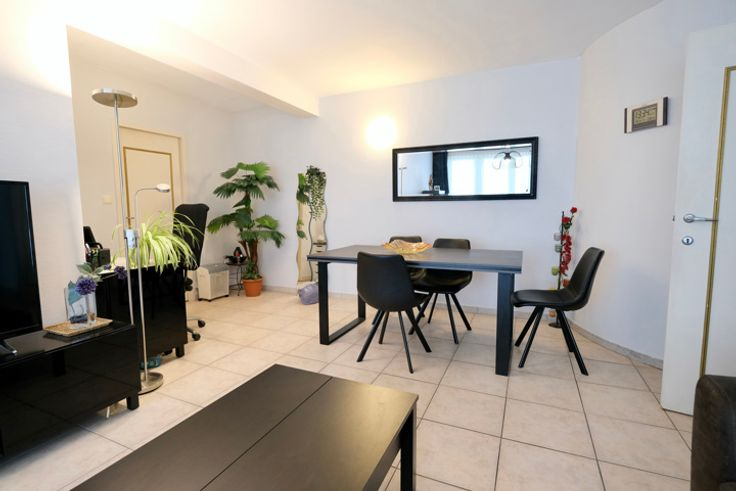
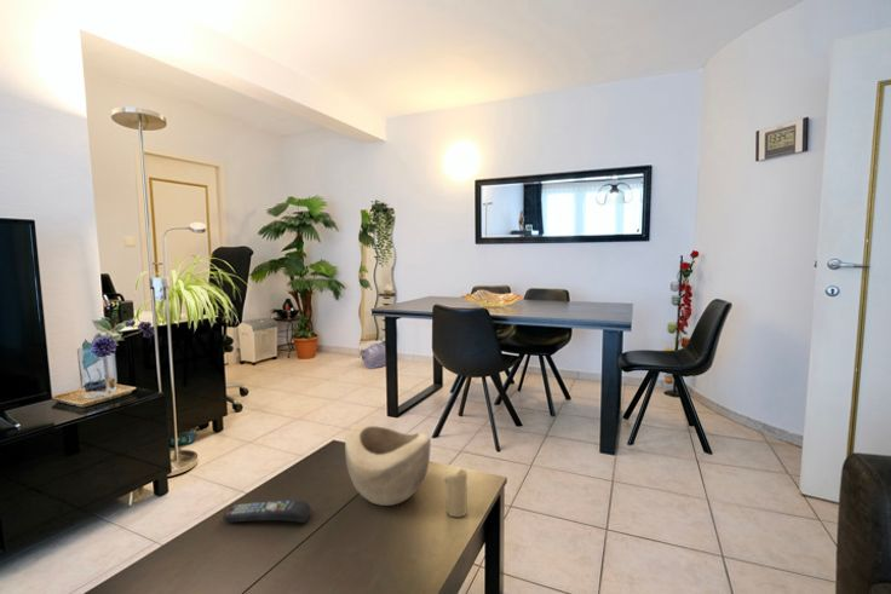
+ remote control (268, 511)
+ candle (456, 490)
+ decorative bowl (389, 462)
